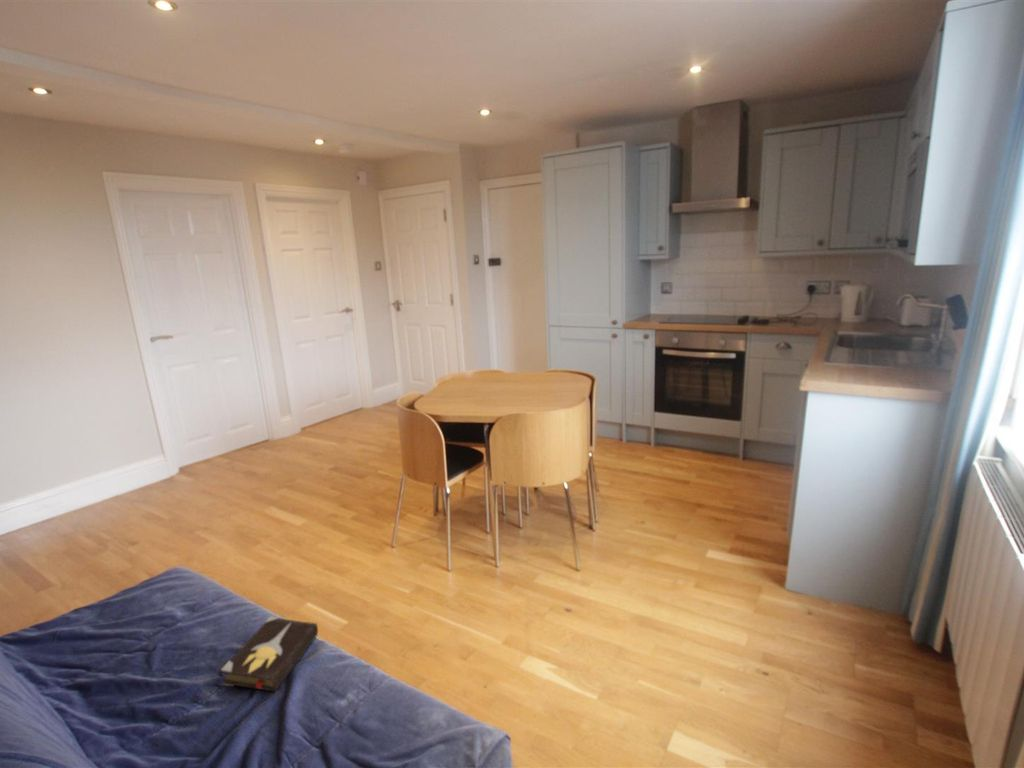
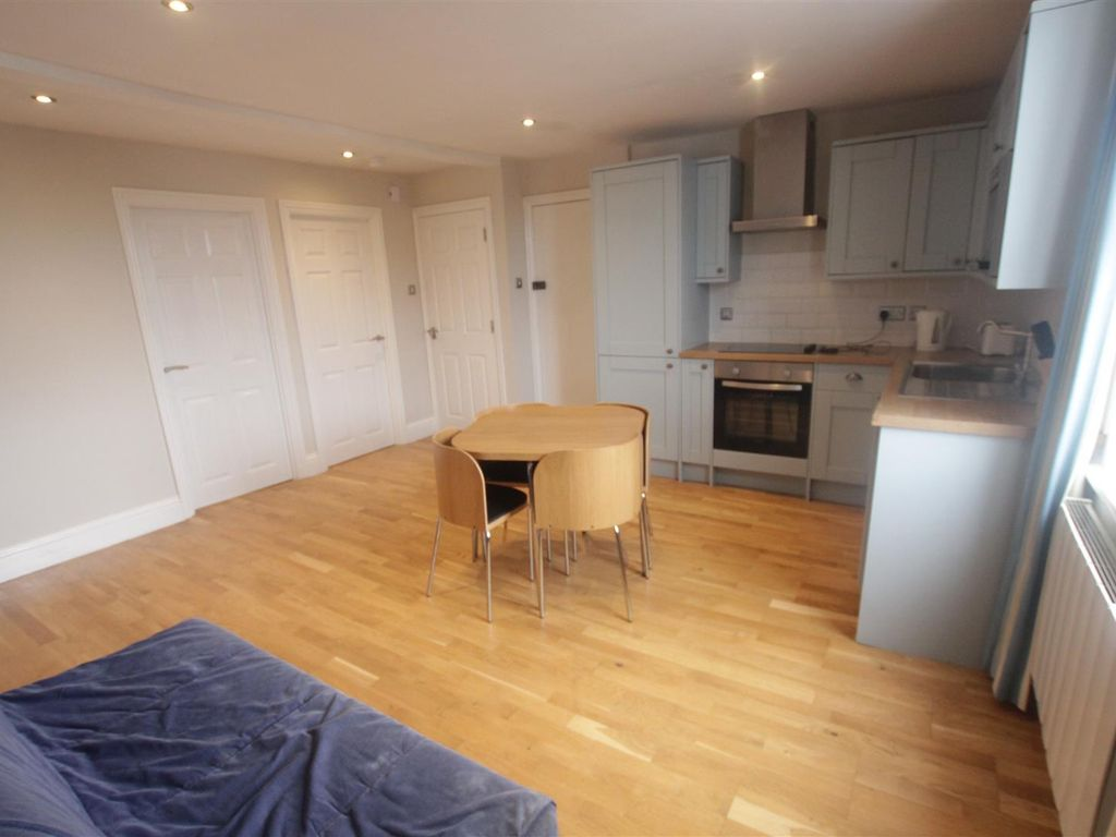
- hardback book (272, 650)
